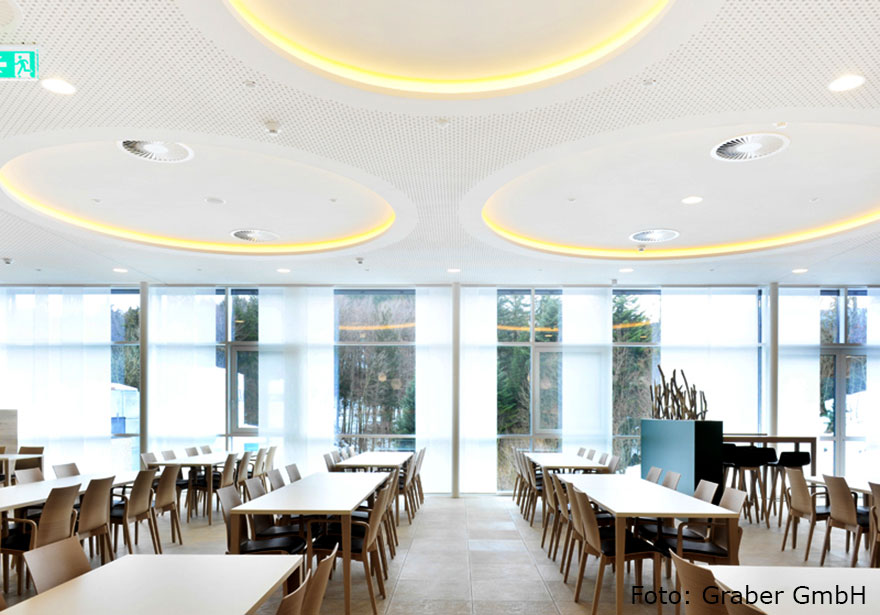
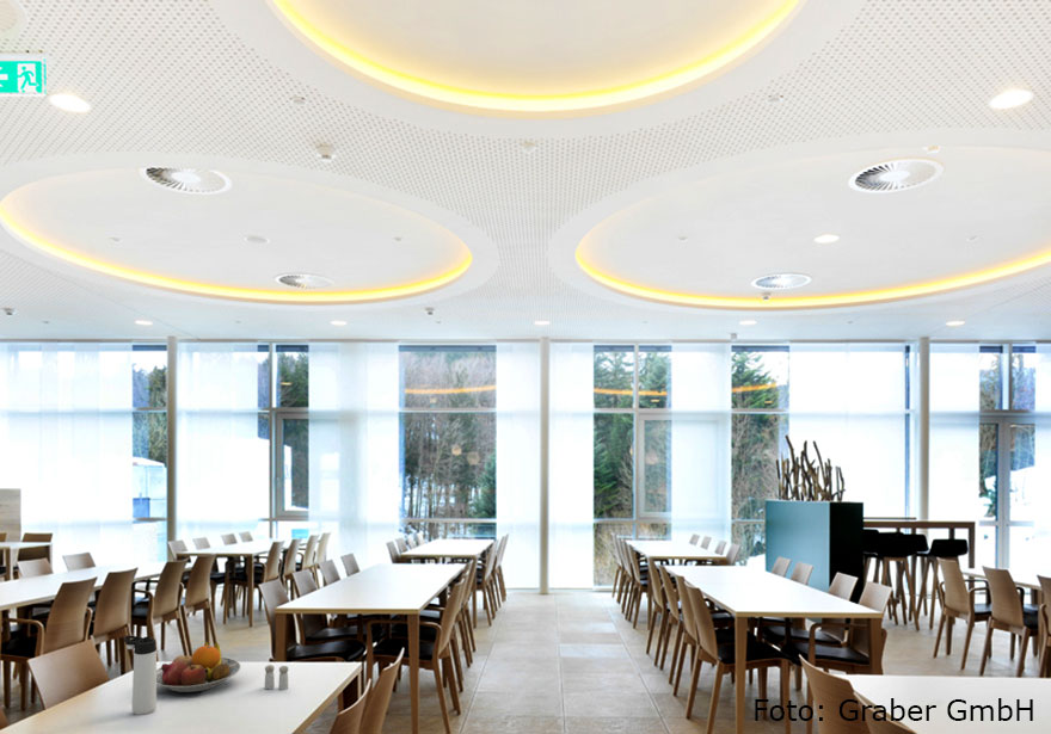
+ fruit bowl (196, 667)
+ salt and pepper shaker (273, 677)
+ thermos bottle (140, 673)
